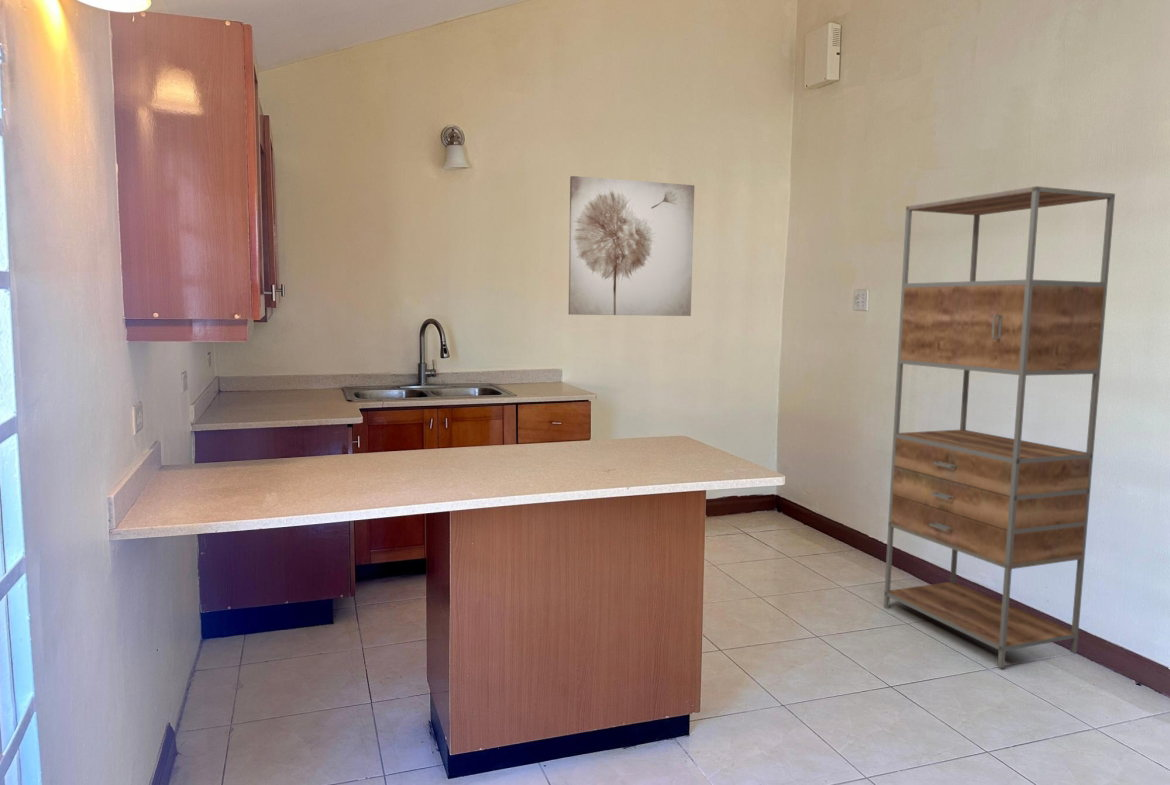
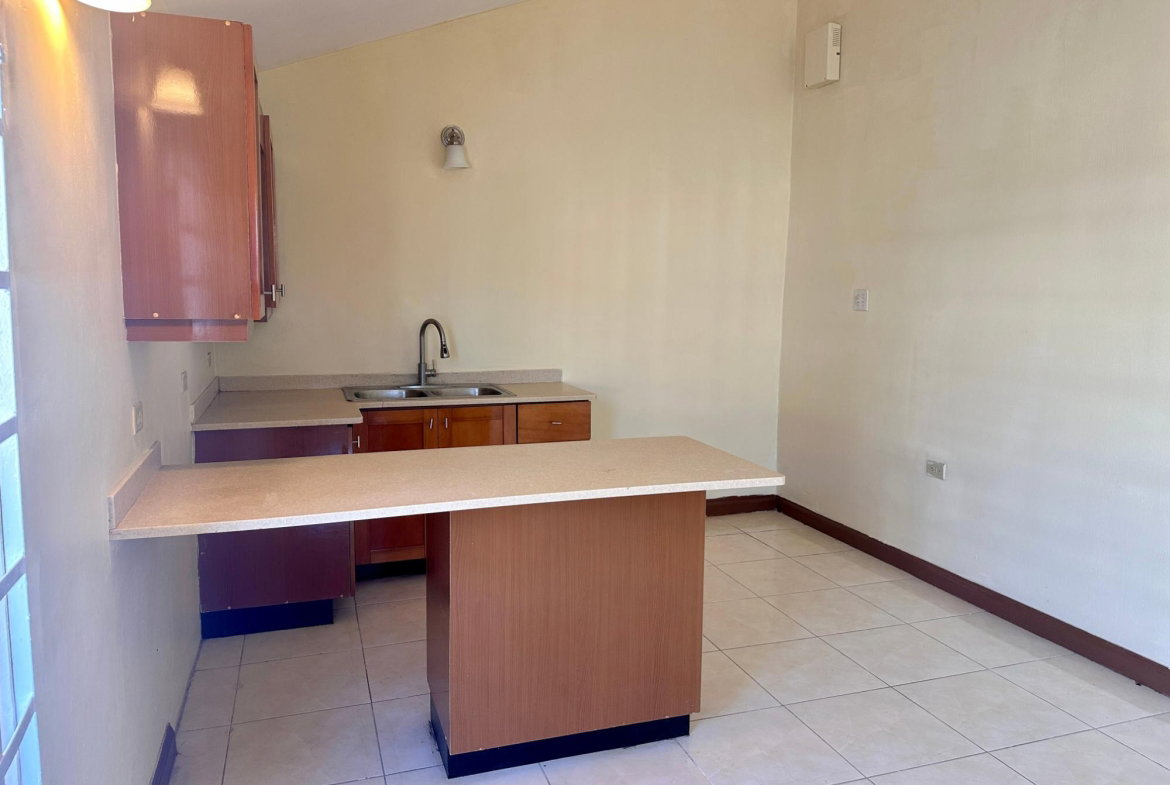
- wall art (632, 248)
- shelving unit (983, 433)
